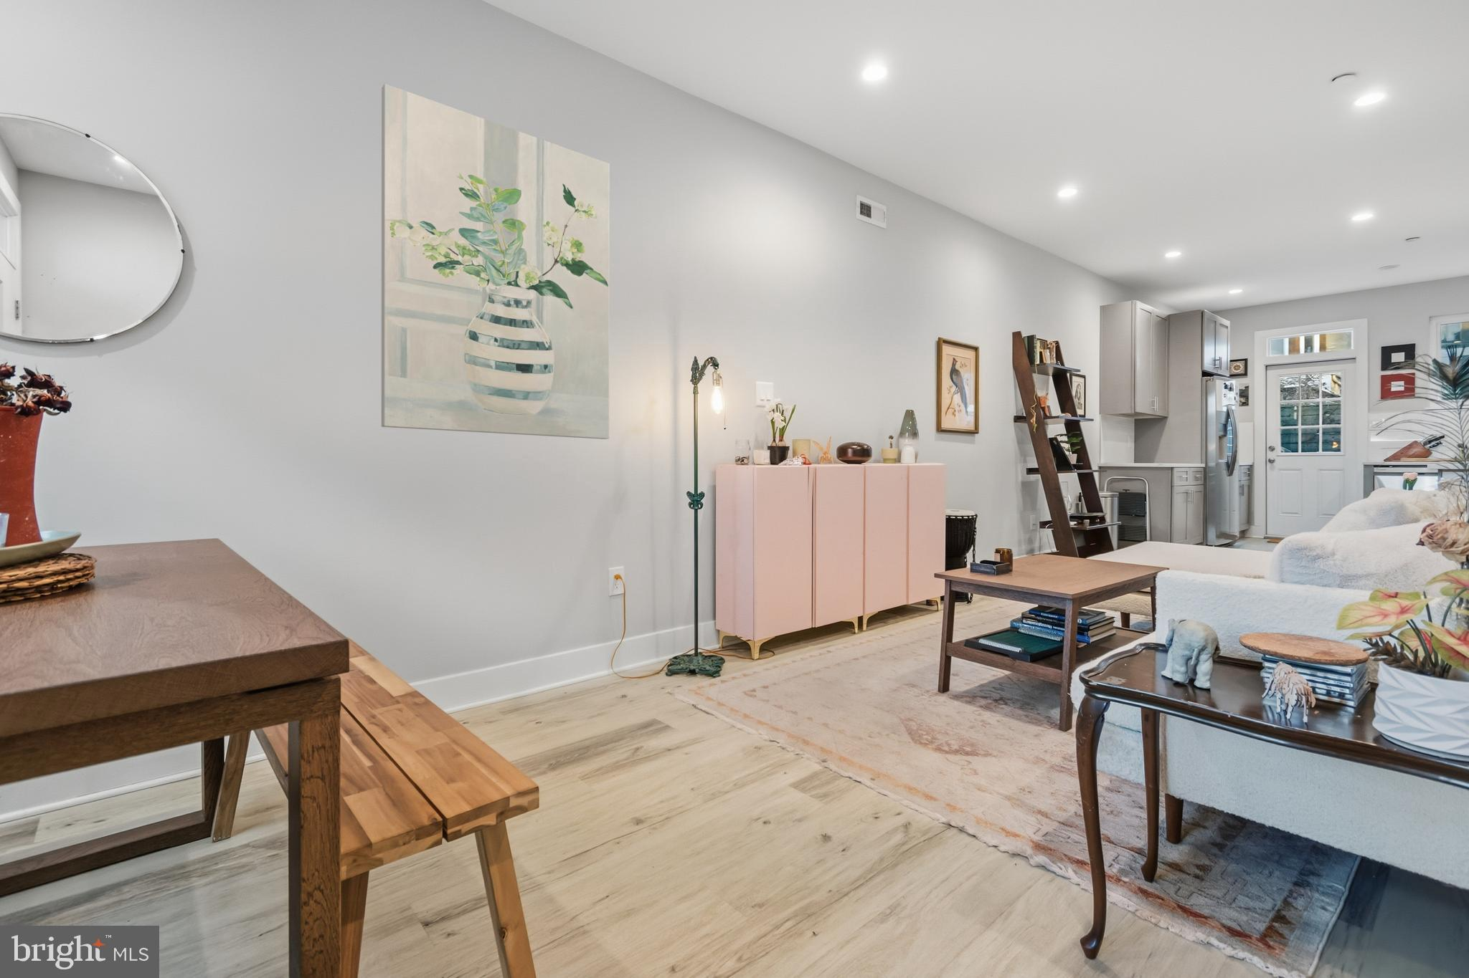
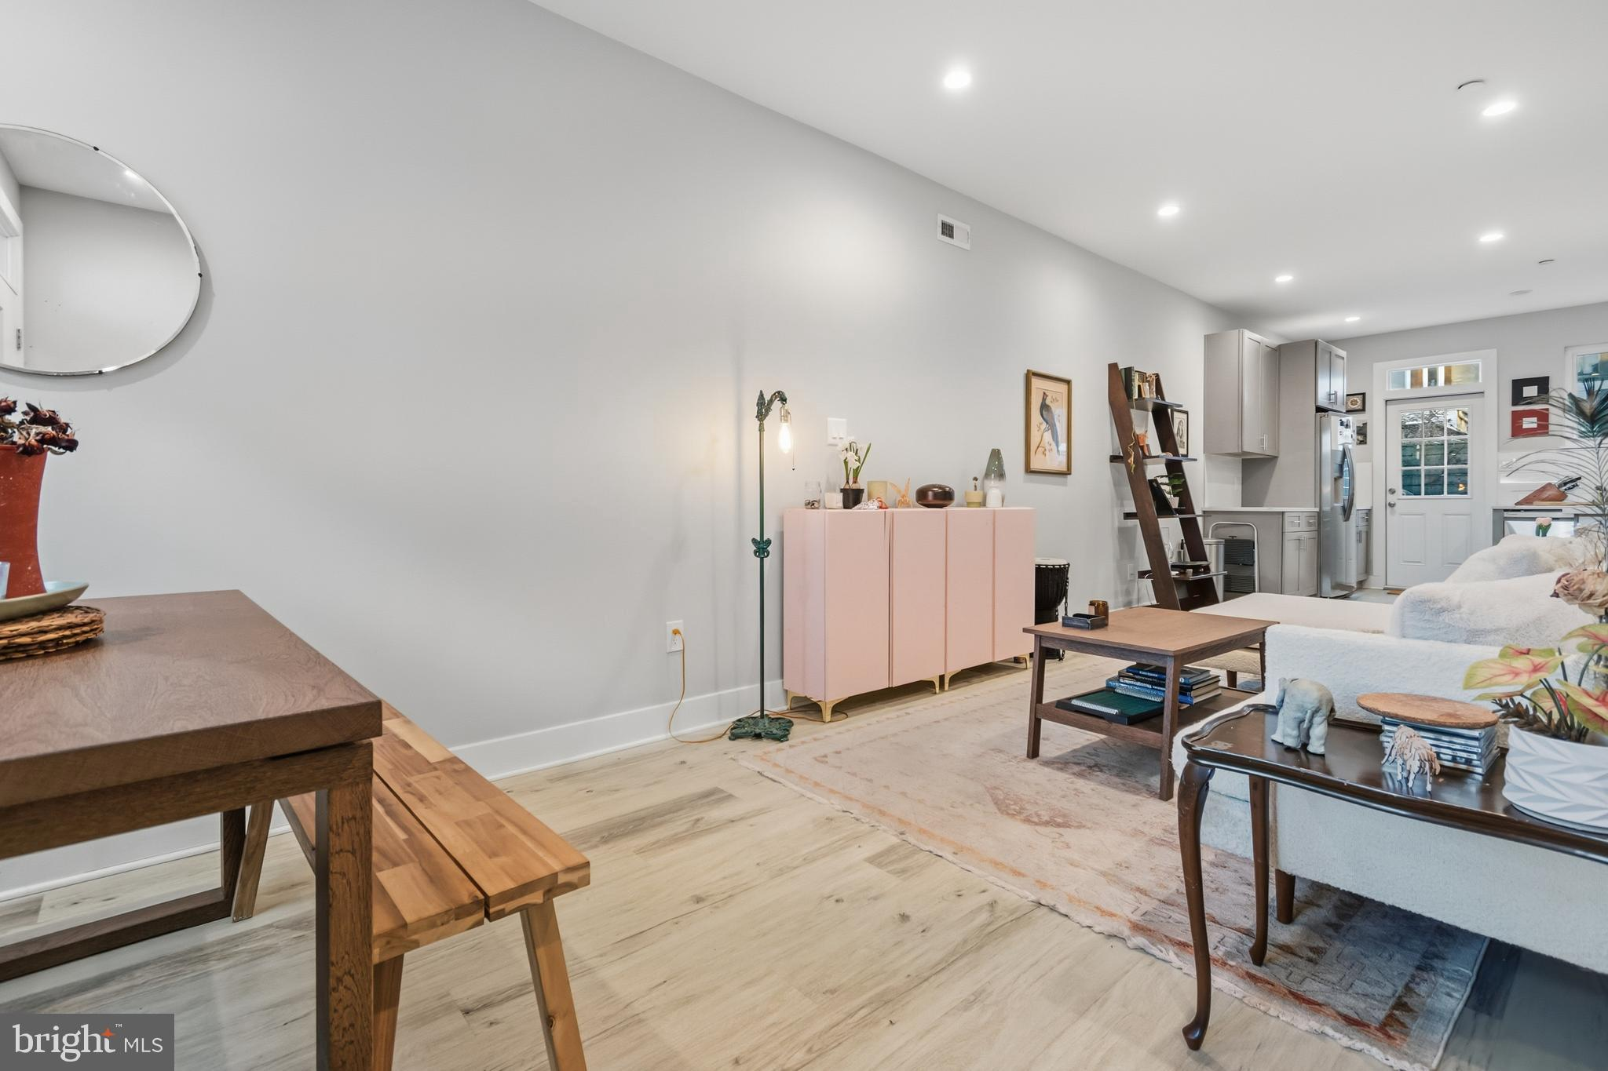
- wall art (507, 281)
